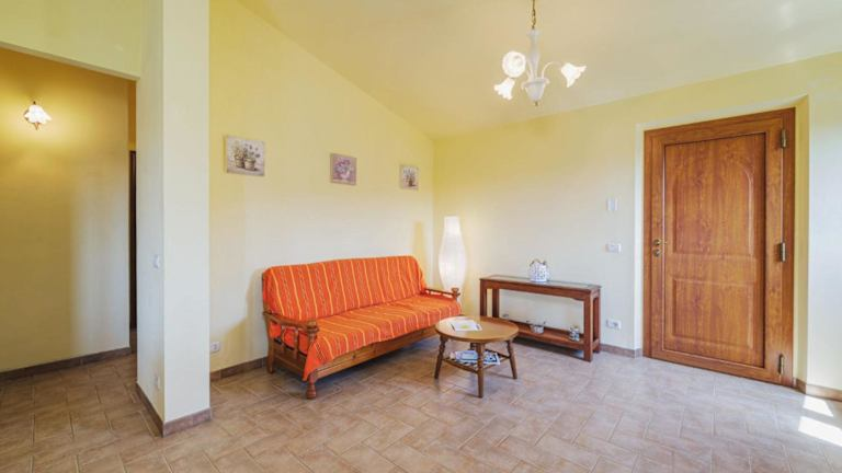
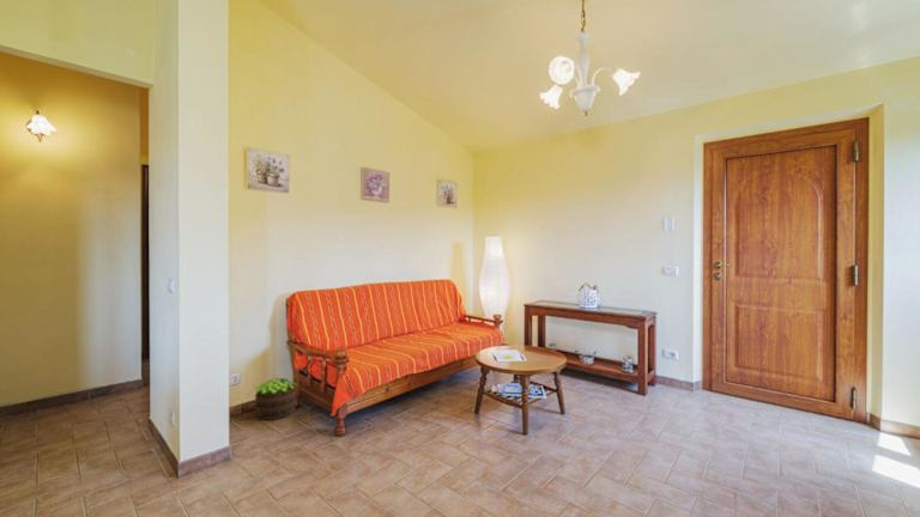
+ potted plant (276, 396)
